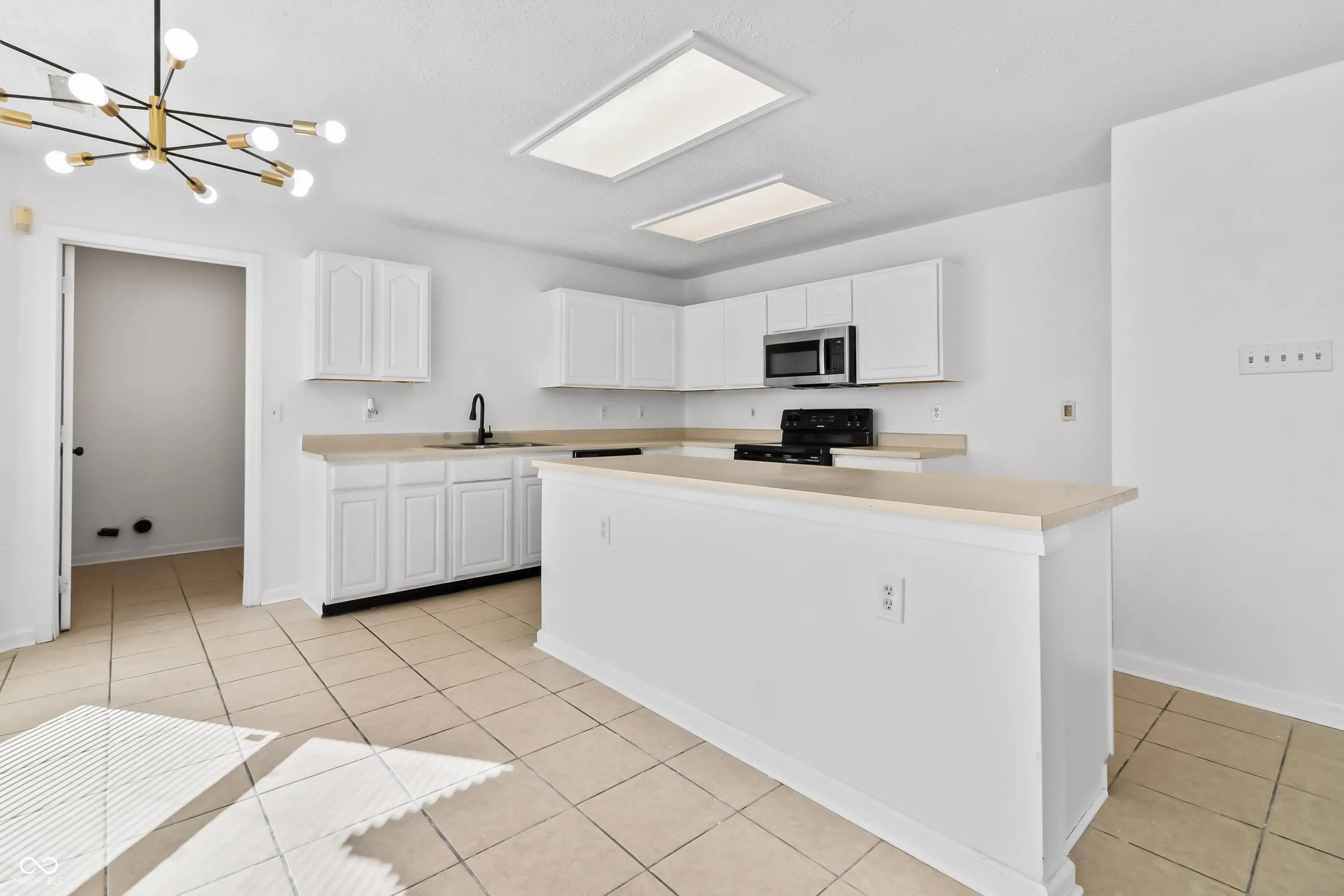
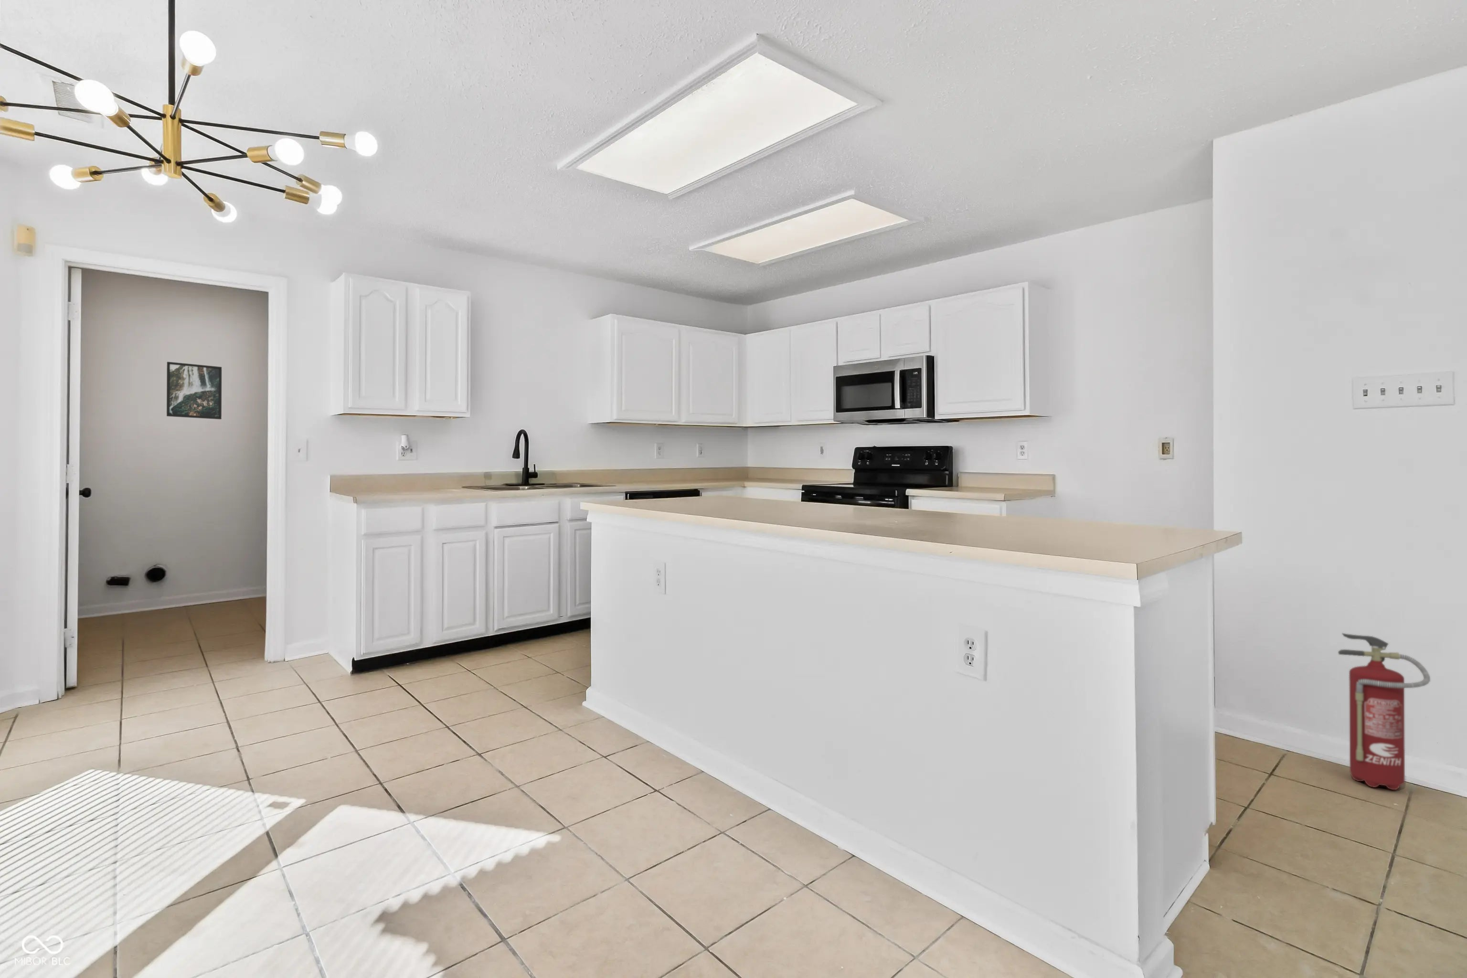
+ fire extinguisher (1383, 711)
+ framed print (194, 391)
